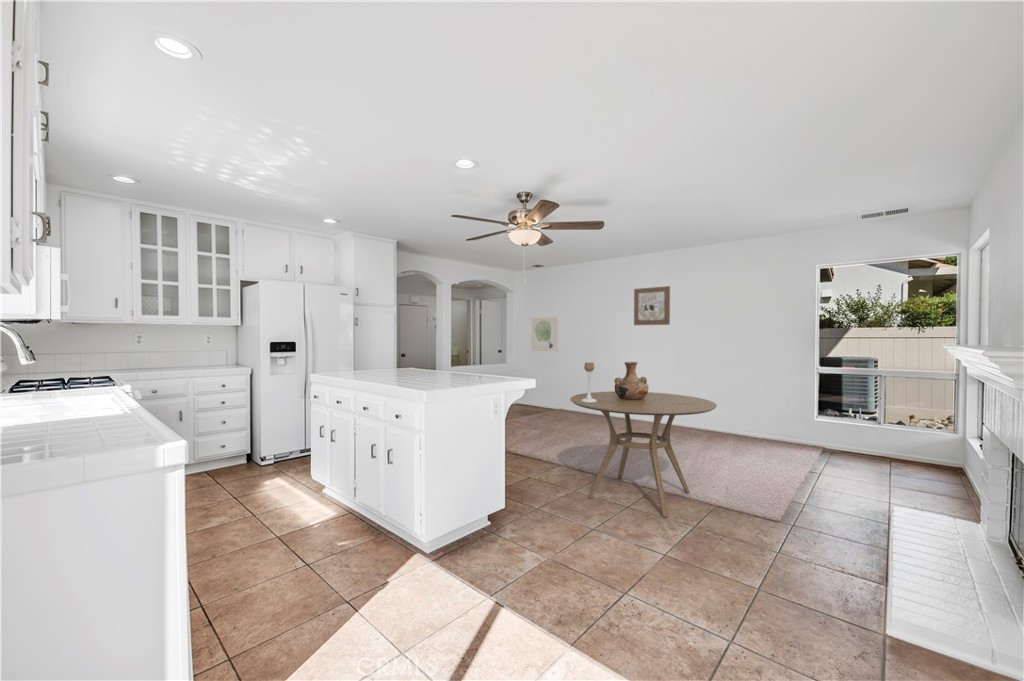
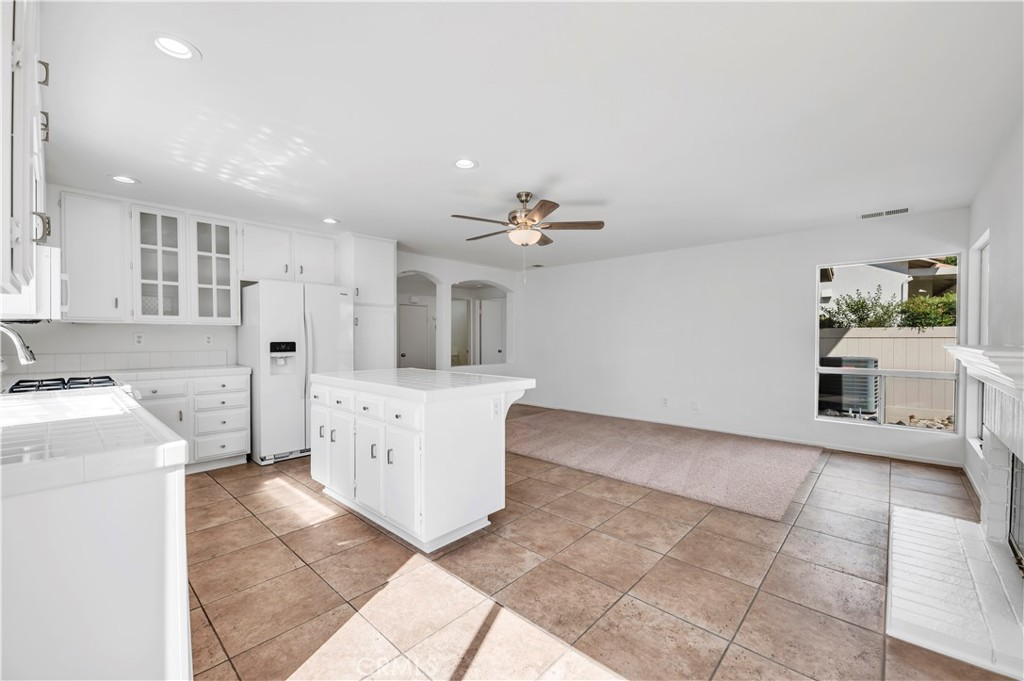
- wall art (544, 334)
- dining table (639, 447)
- wall art (651, 306)
- vase (631, 379)
- candle holder (589, 381)
